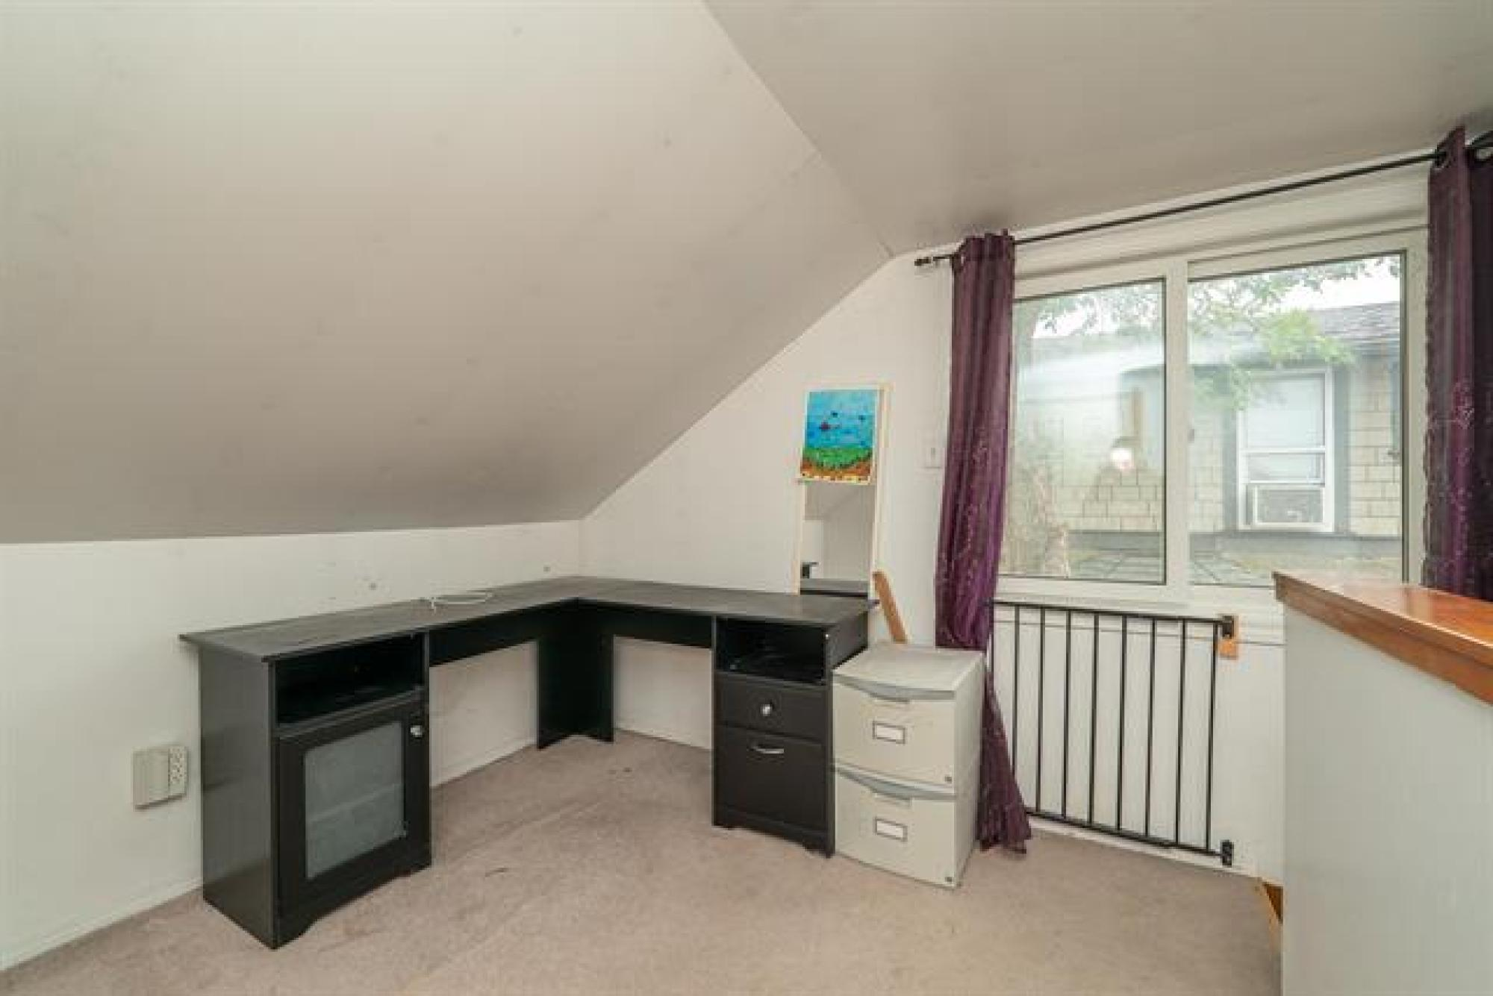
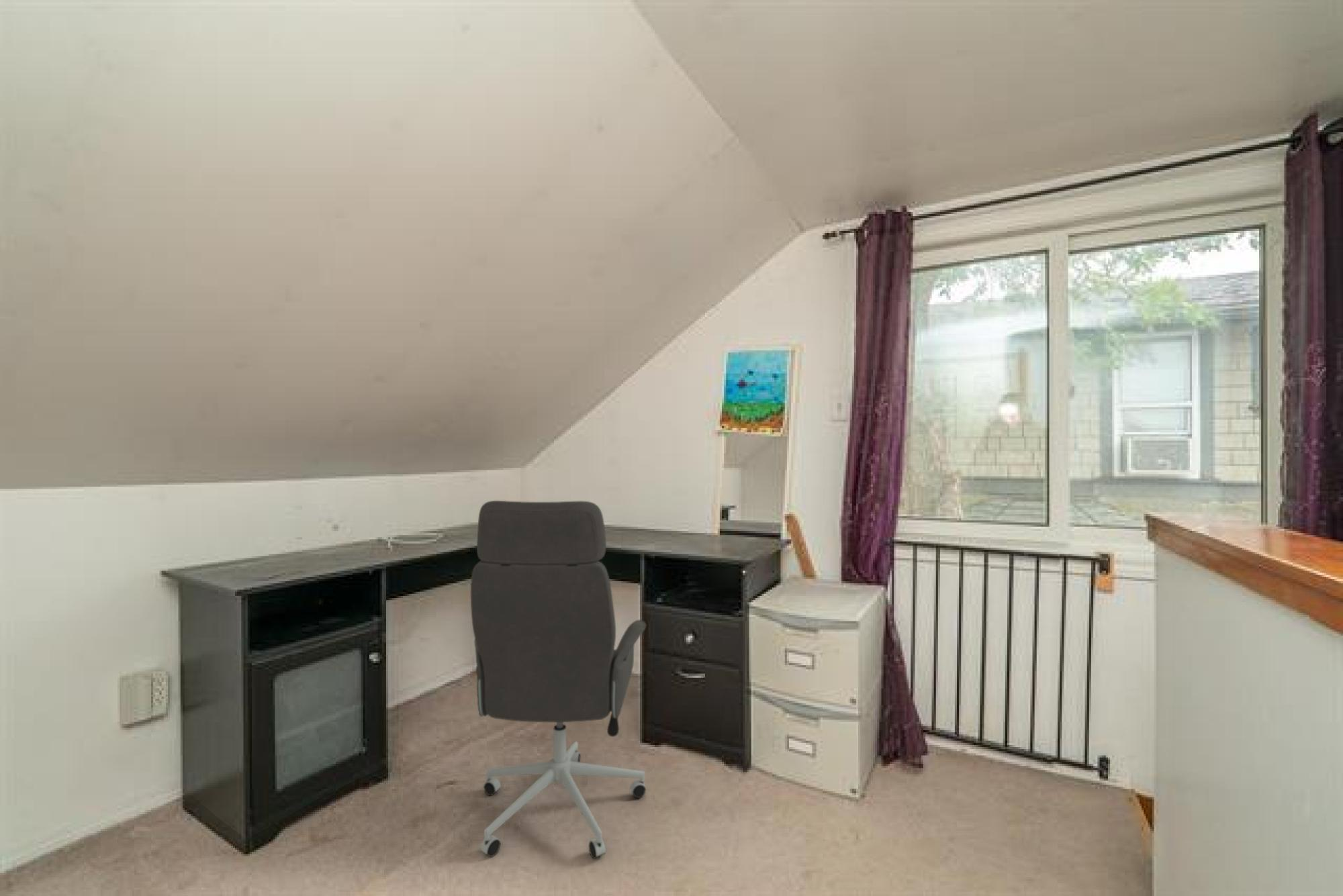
+ office chair (557, 654)
